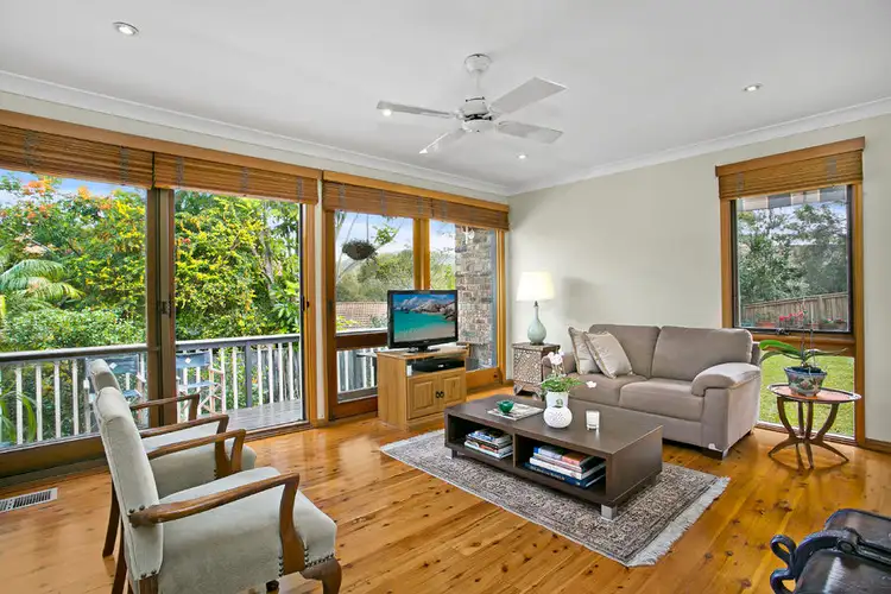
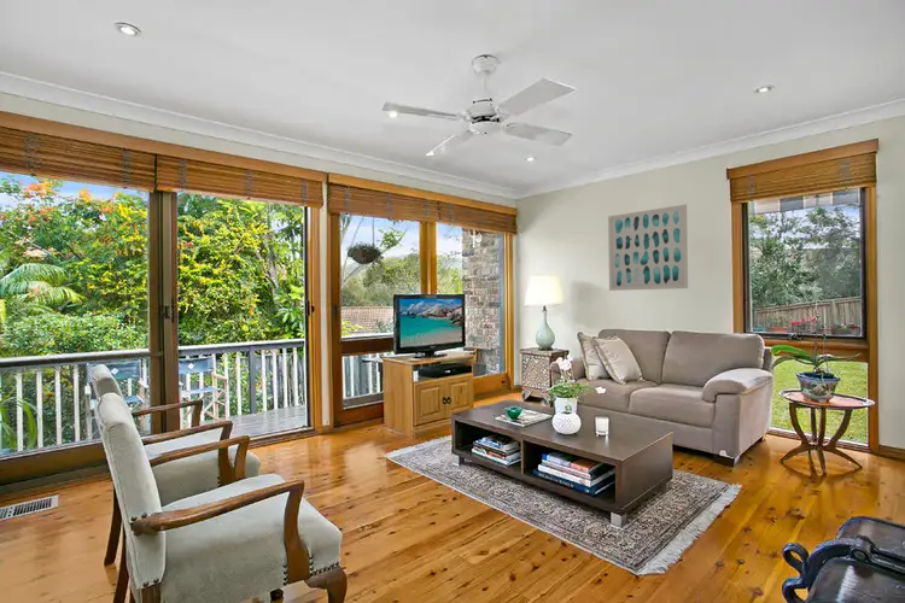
+ wall art (646, 250)
